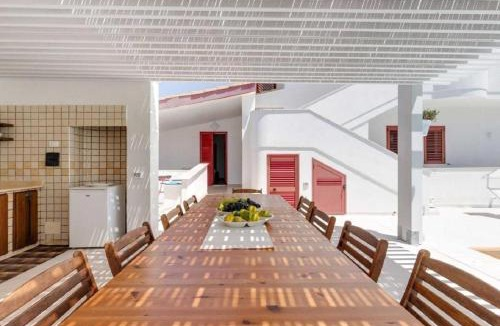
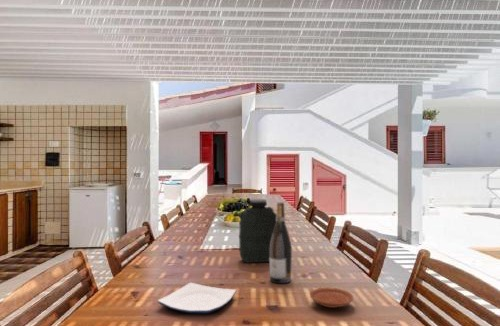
+ plate (198, 299)
+ wine bottle (280, 241)
+ water jug (258, 229)
+ plate (331, 299)
